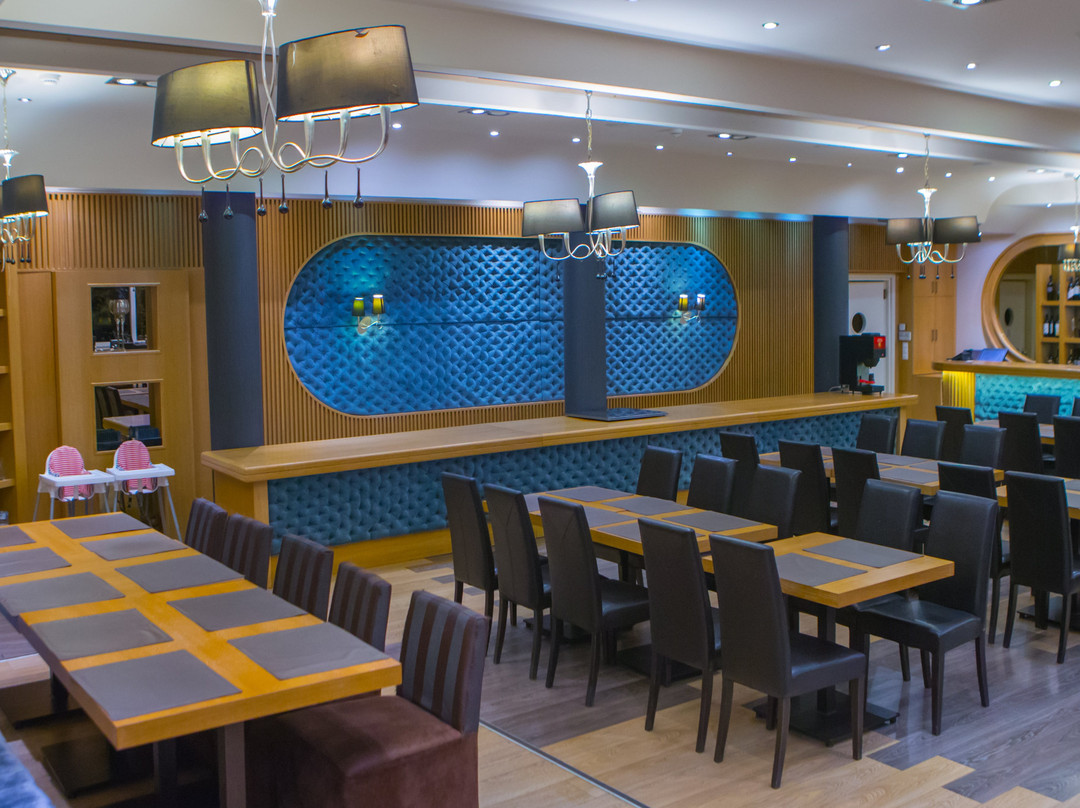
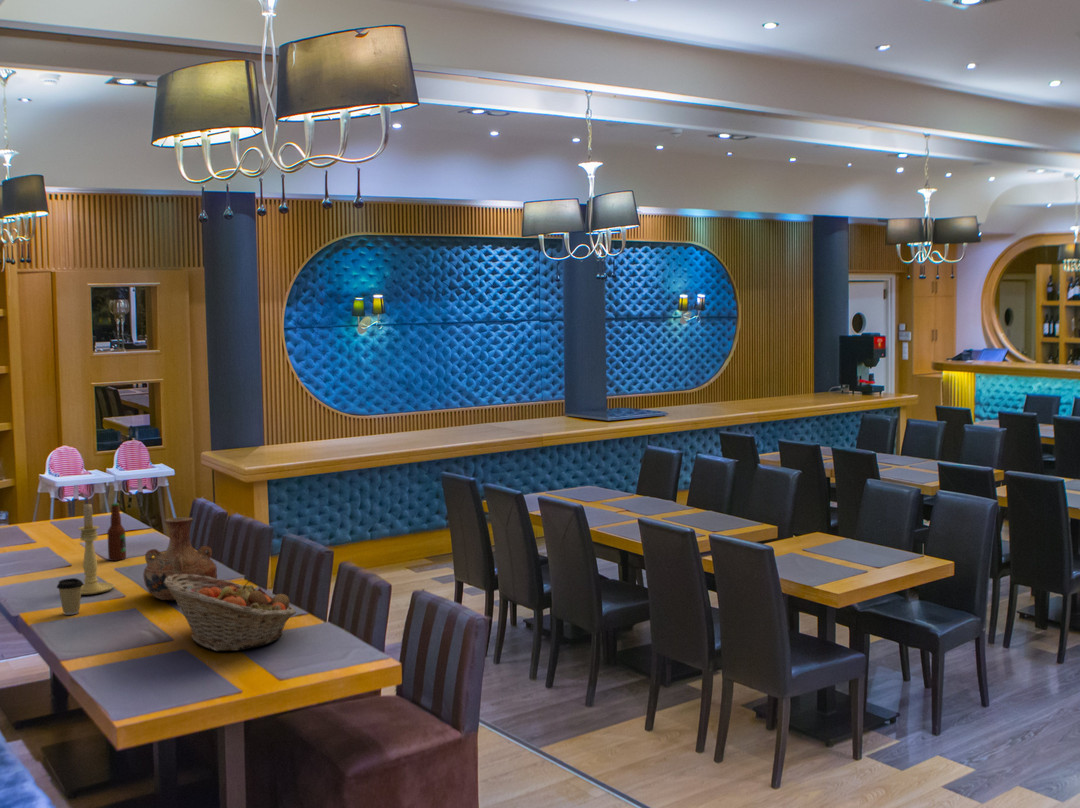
+ fruit basket (230, 606)
+ bottle (116, 531)
+ vase (179, 557)
+ coffee cup (70, 596)
+ candle holder (89, 546)
